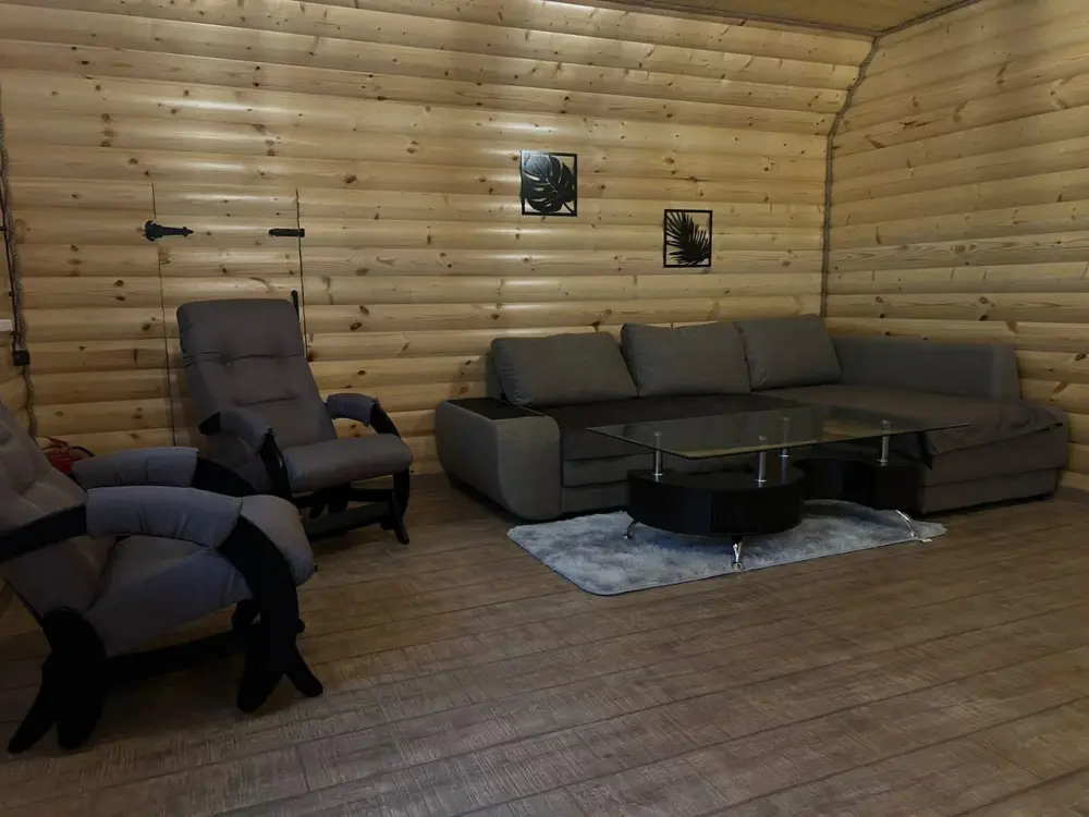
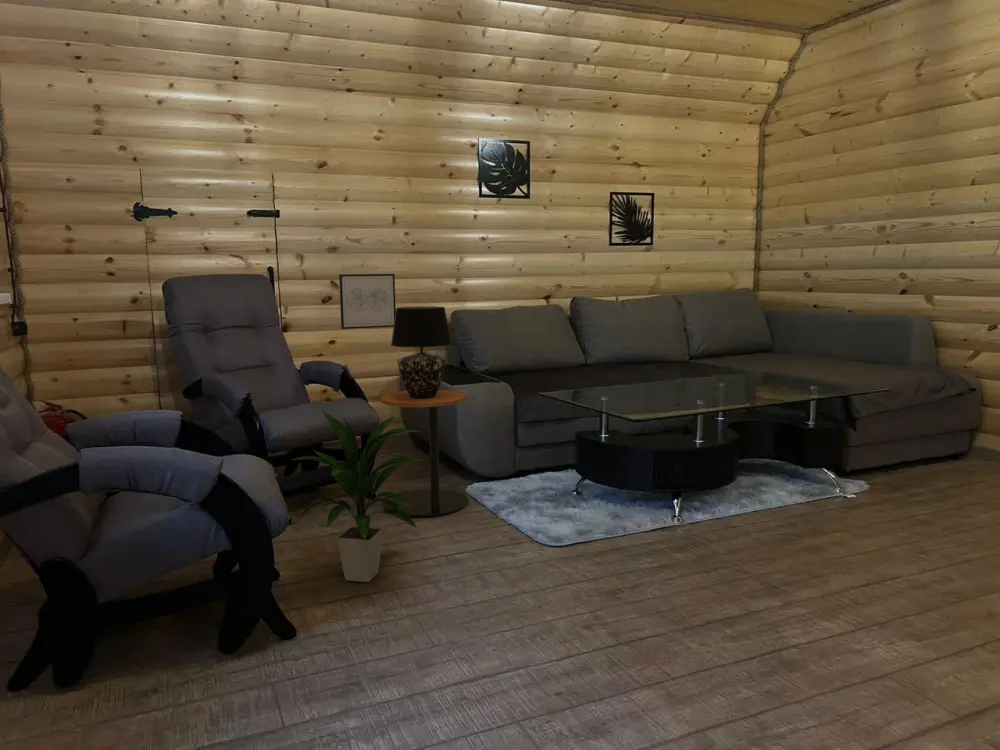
+ wall art (368, 301)
+ indoor plant (364, 493)
+ side table (430, 450)
+ table lamp (421, 351)
